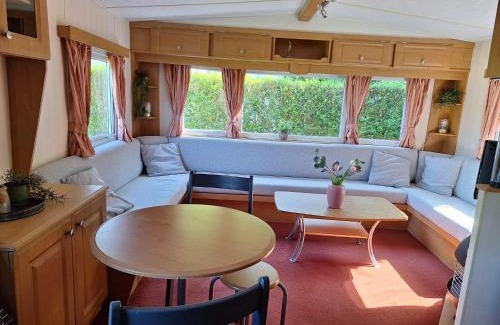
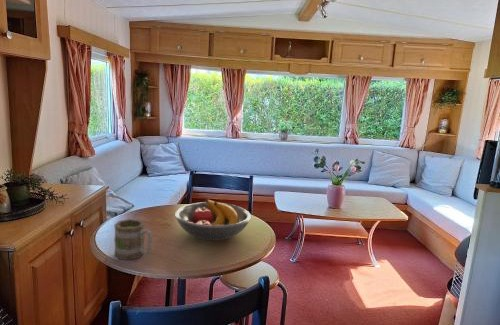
+ mug (134, 240)
+ fruit bowl (213, 220)
